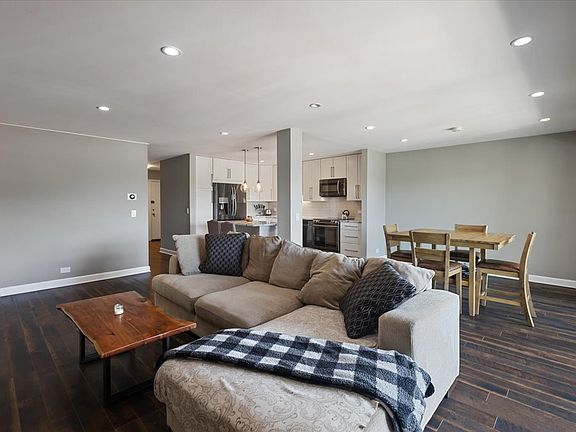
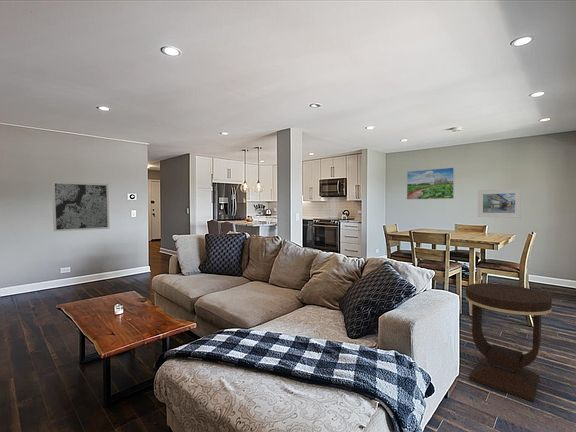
+ wall art (82, 206)
+ side table (500, 346)
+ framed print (429, 184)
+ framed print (498, 203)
